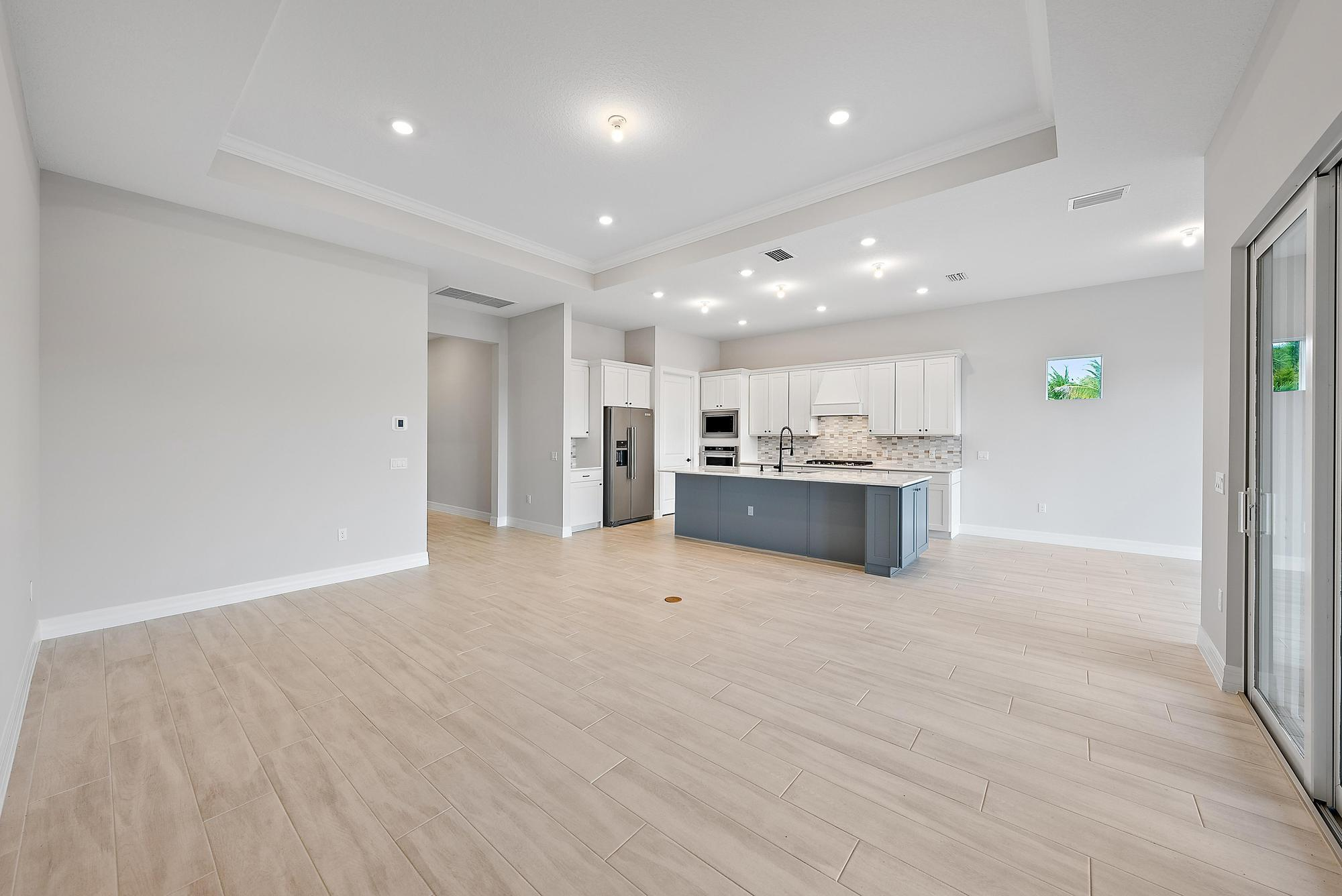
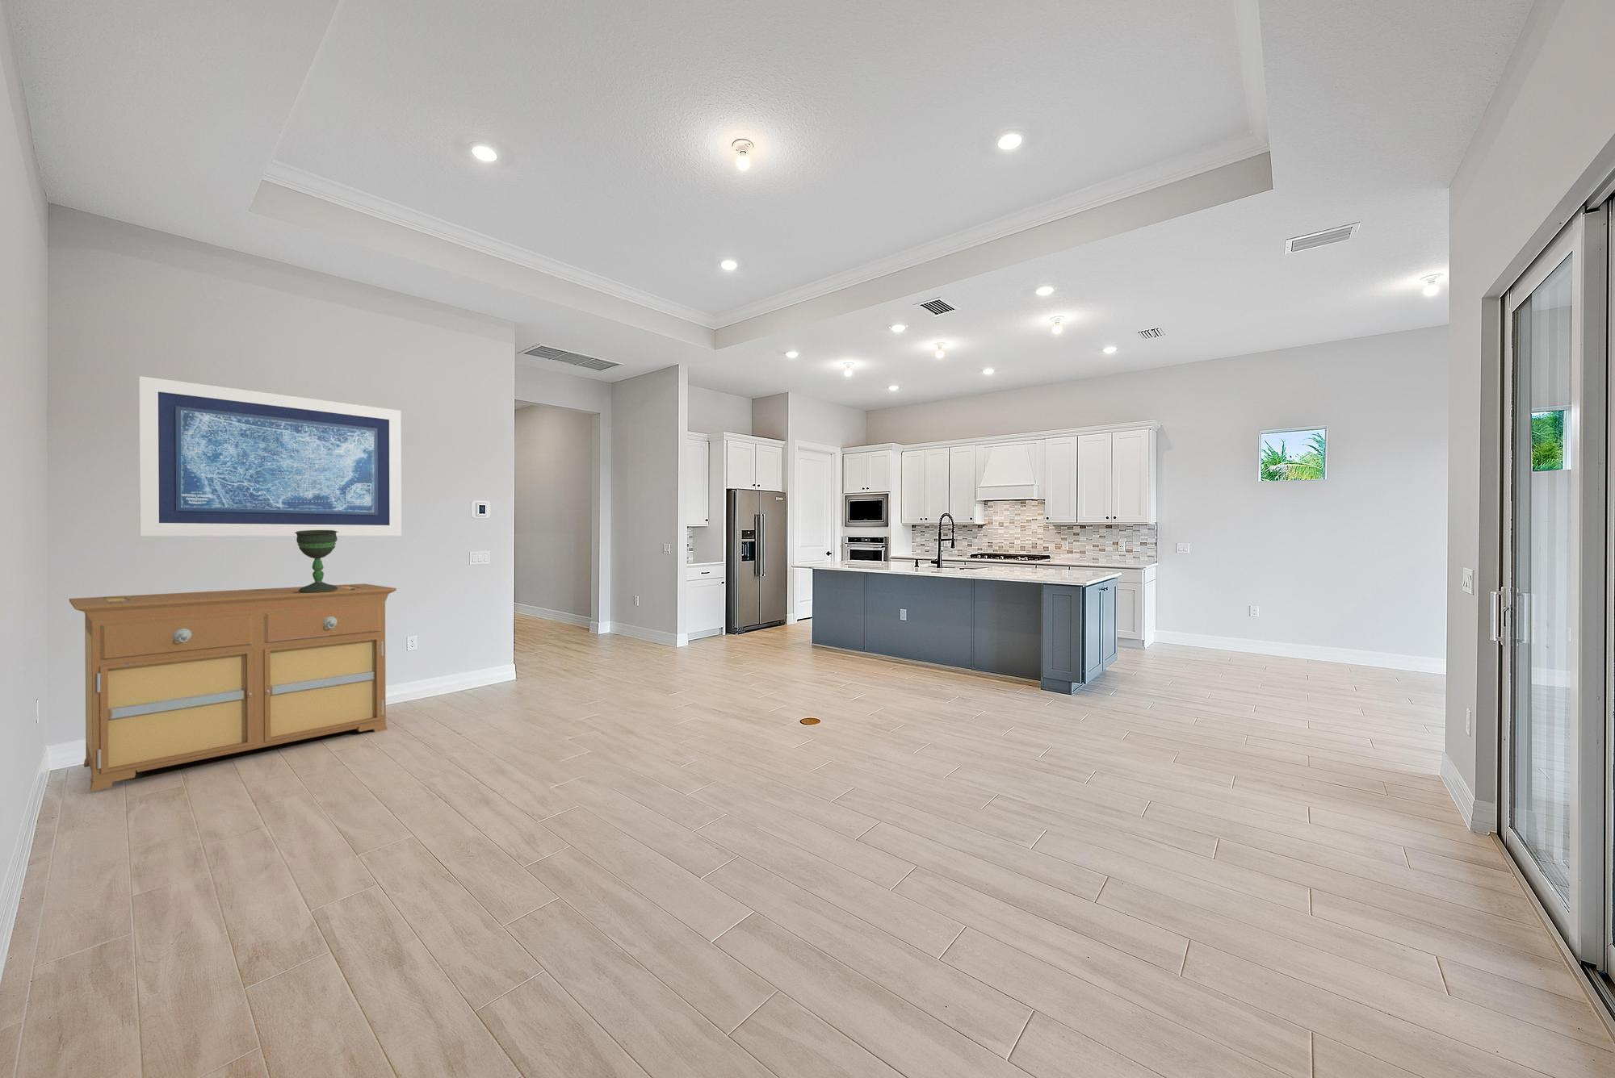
+ chalice (318, 561)
+ sideboard (248, 669)
+ wall art (285, 466)
